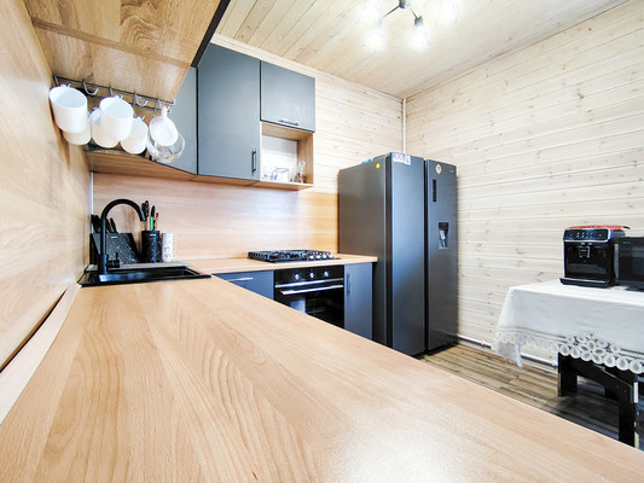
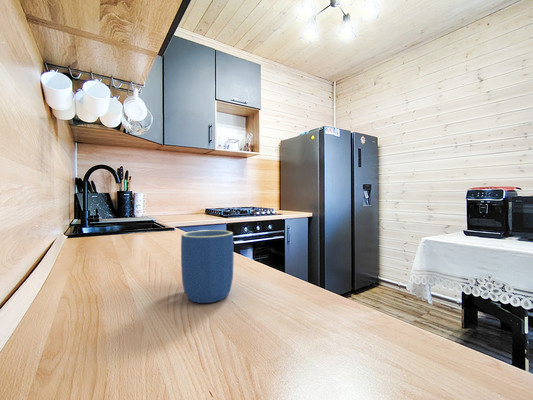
+ mug (206, 262)
